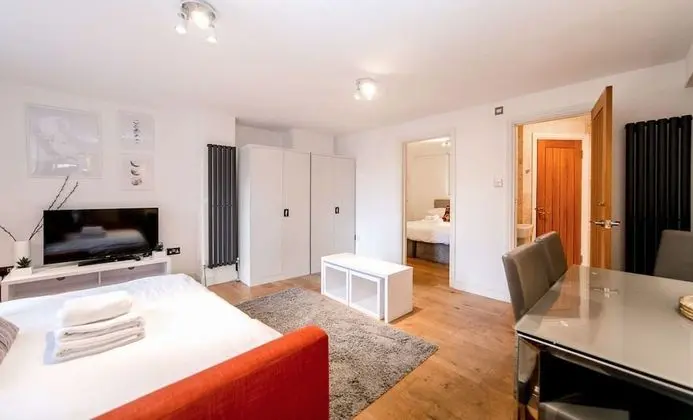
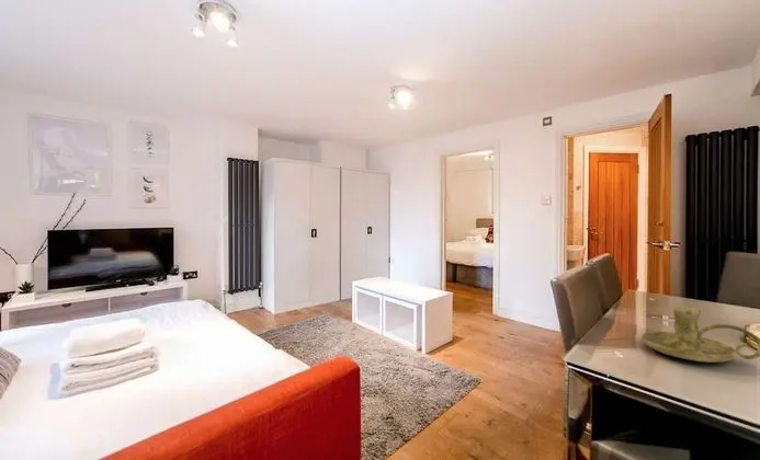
+ candle holder (696, 333)
